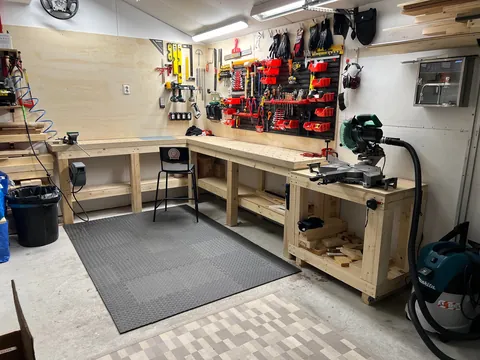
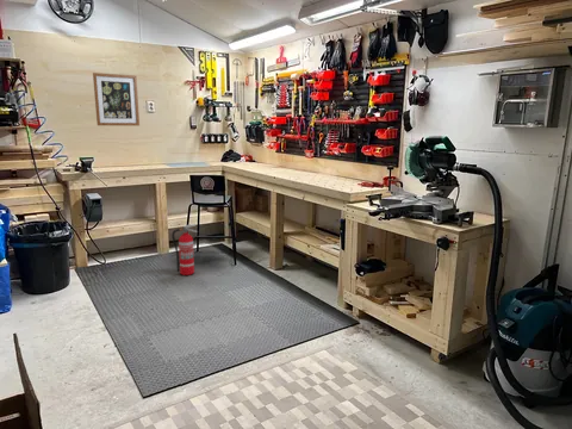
+ fire extinguisher (185, 249)
+ wall art (117, 100)
